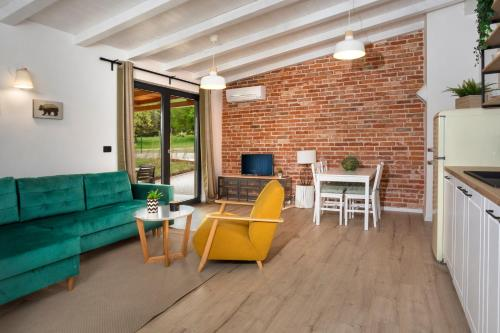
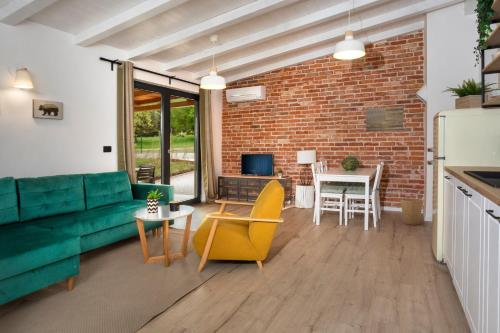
+ trash can (411, 211)
+ wall art (384, 119)
